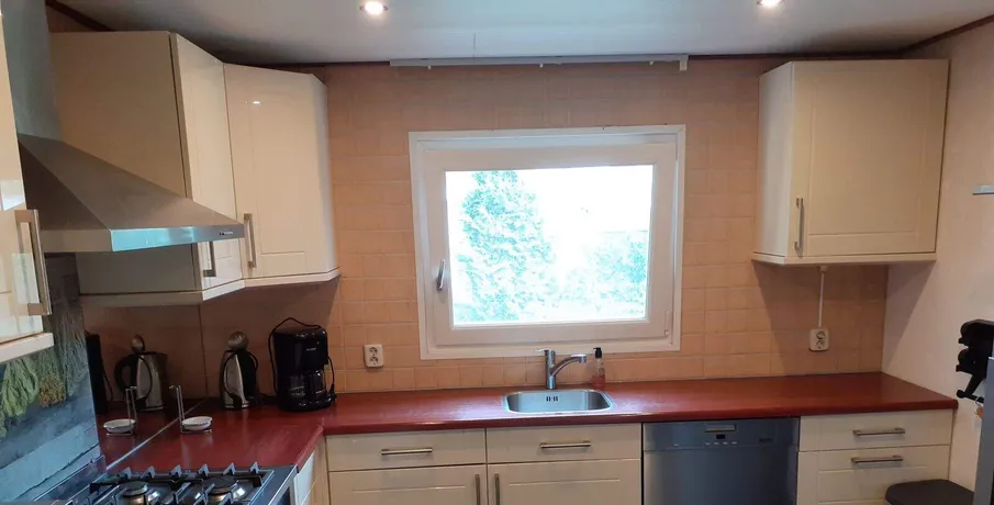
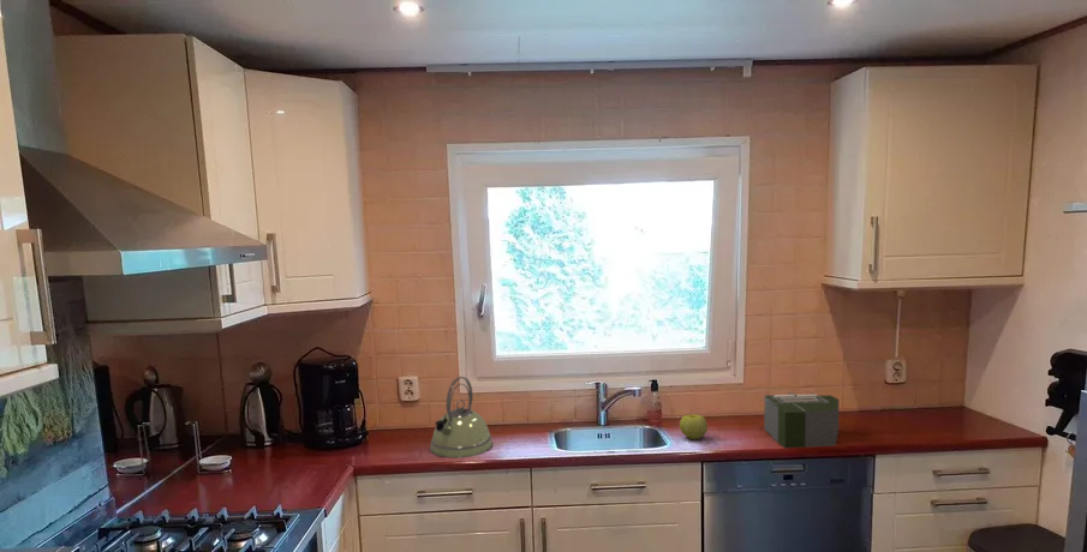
+ kettle (458, 413)
+ apple (693, 426)
+ toaster (801, 418)
